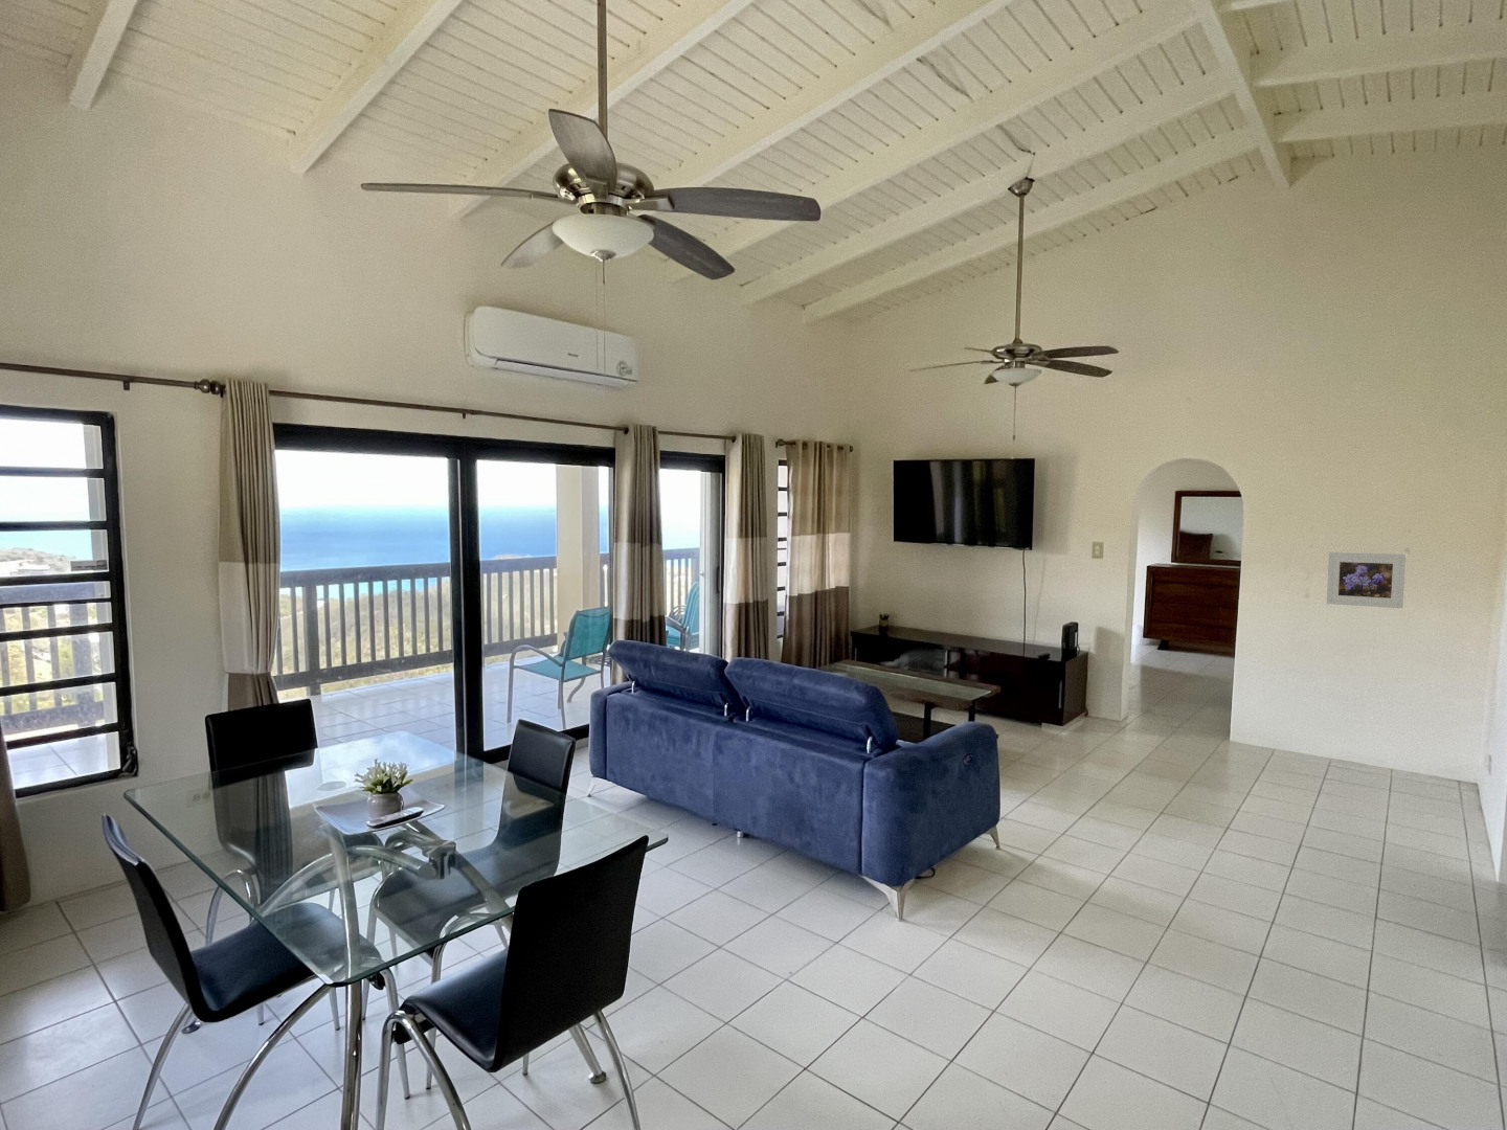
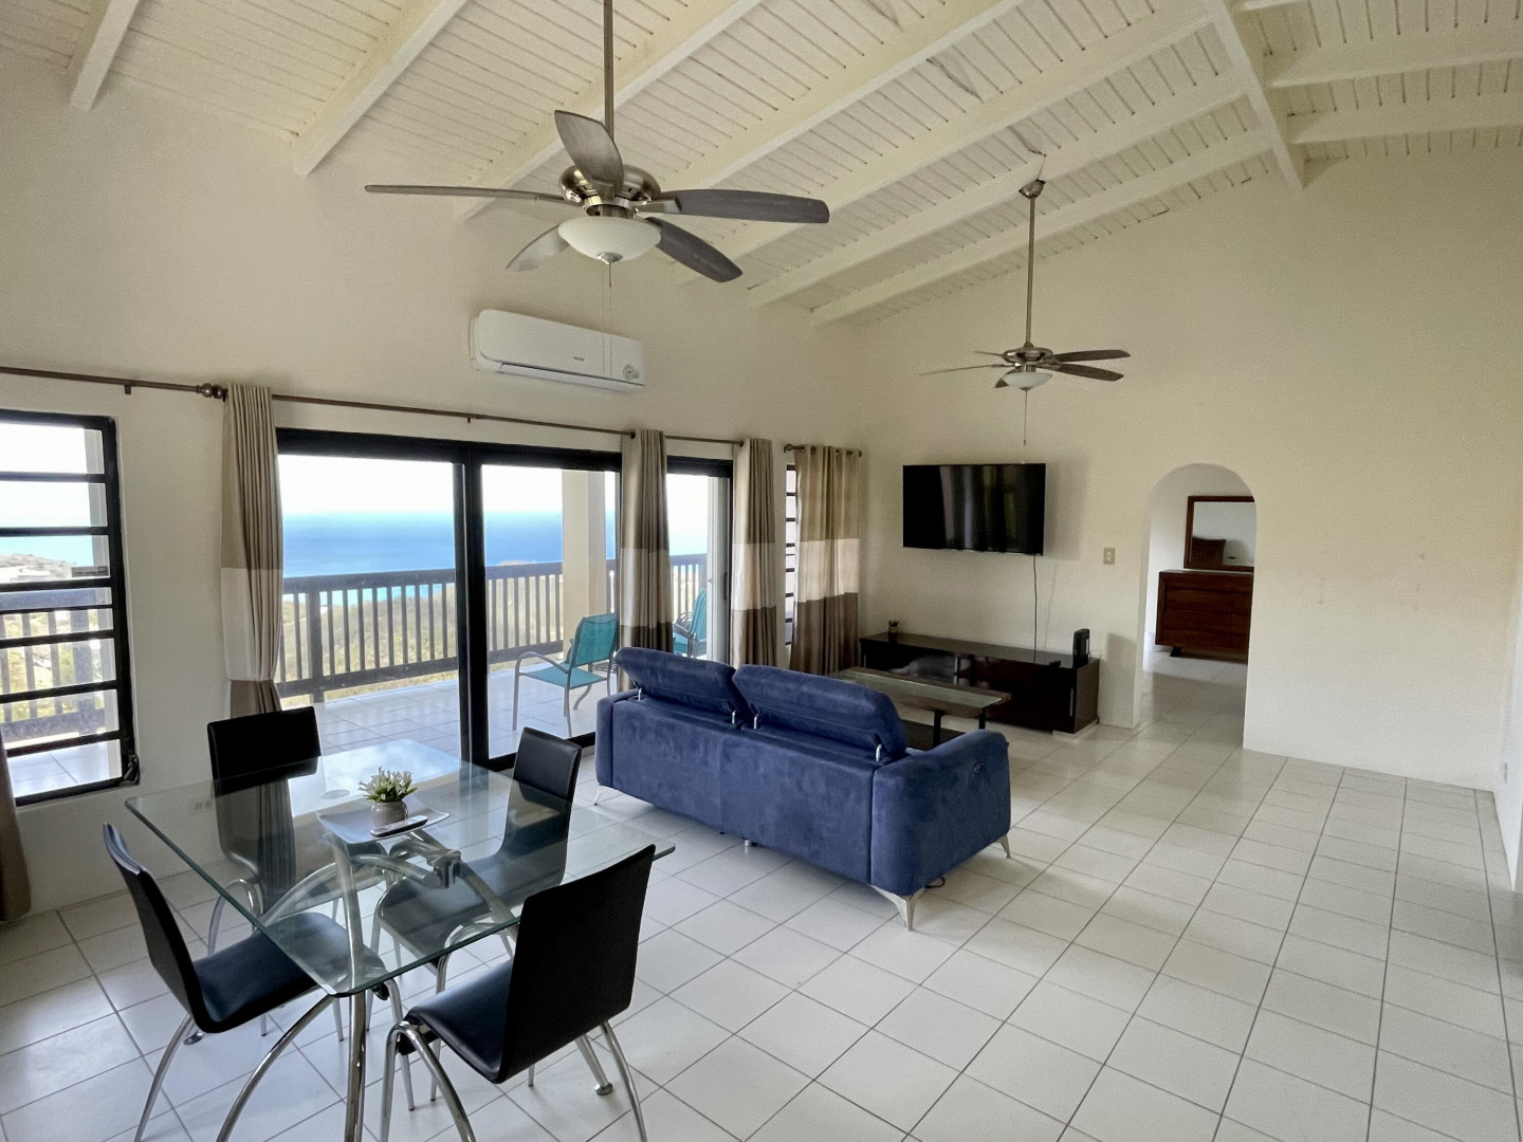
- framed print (1365, 579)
